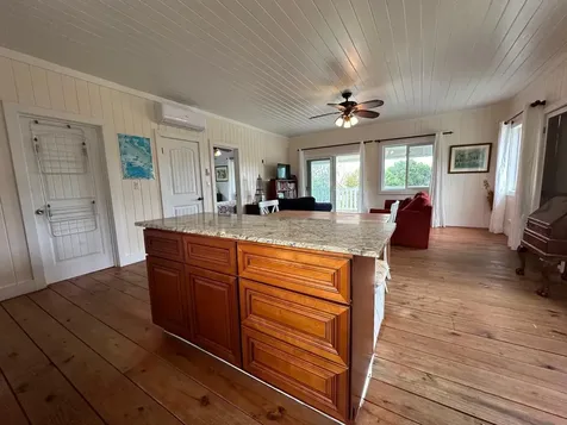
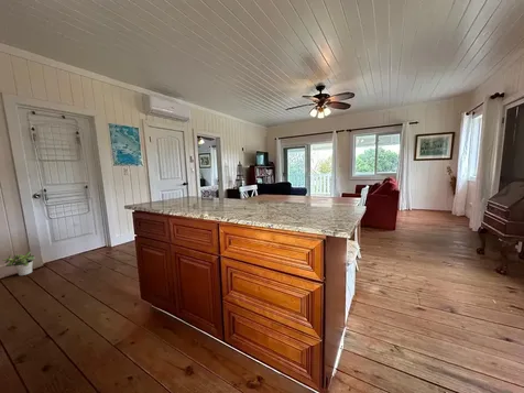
+ potted plant (20, 264)
